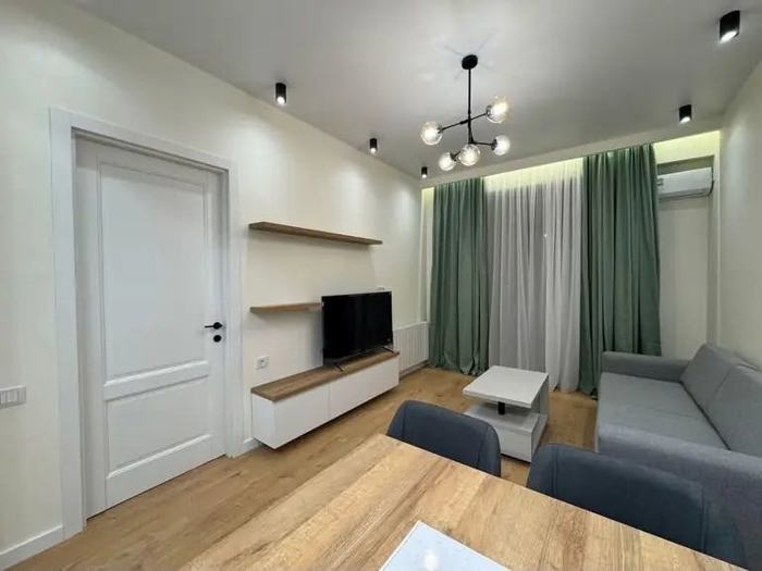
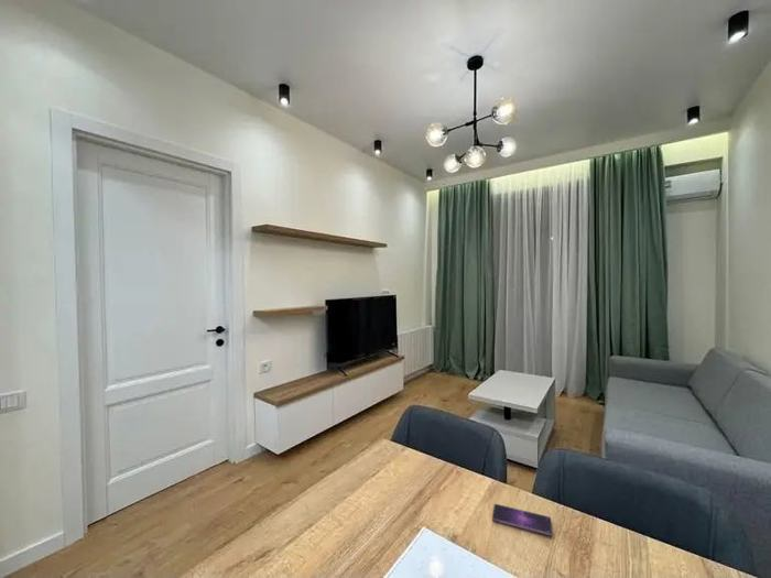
+ smartphone (521, 519)
